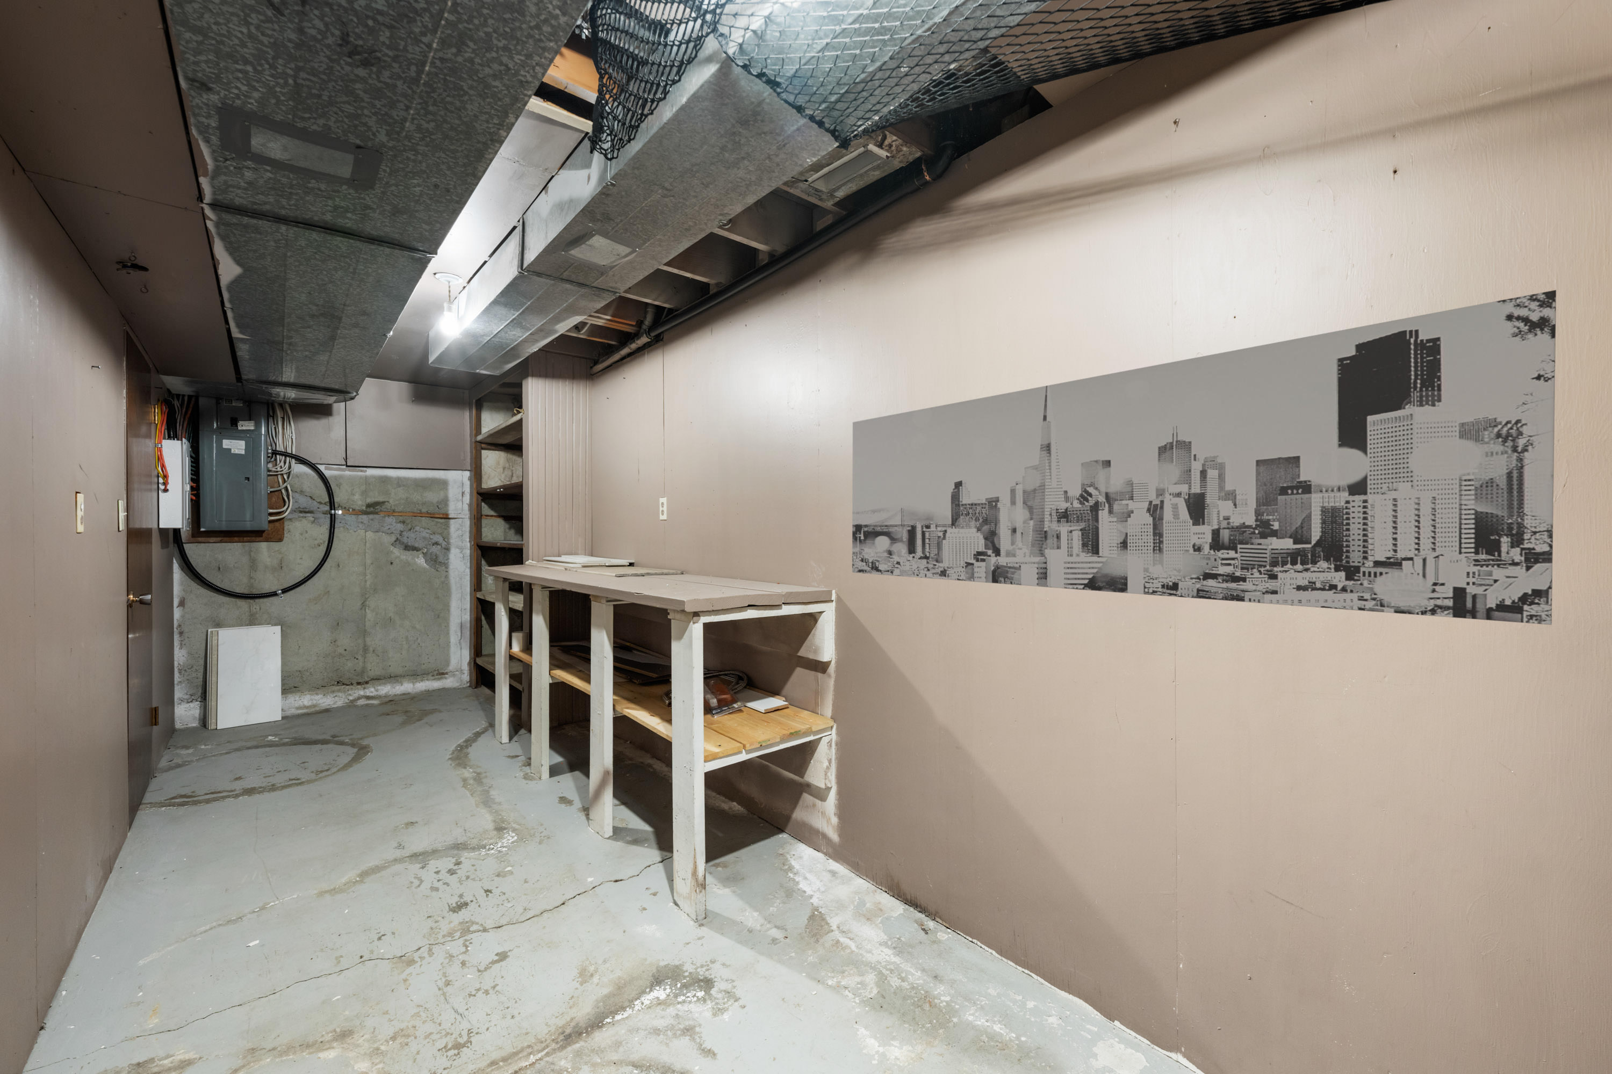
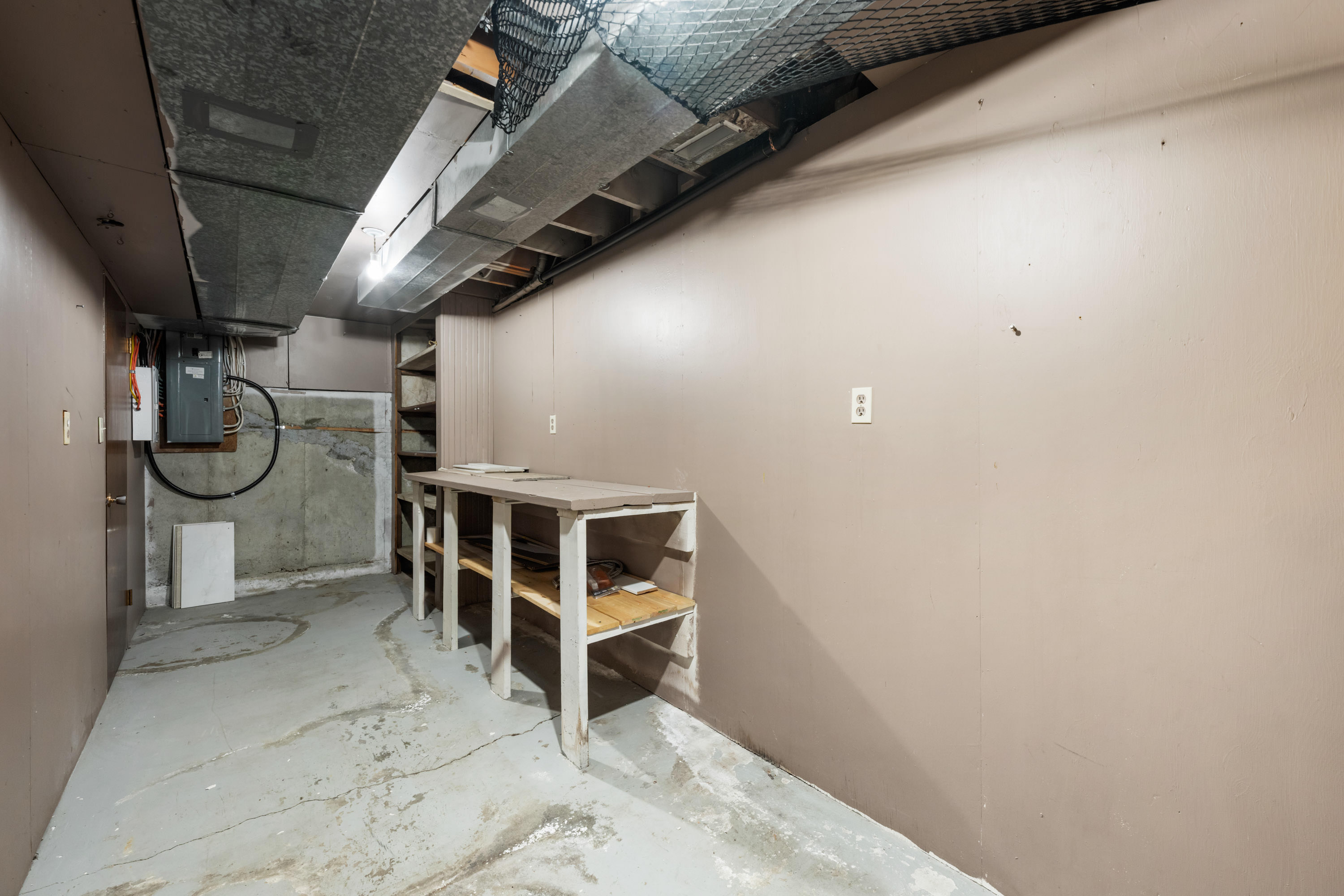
- wall art (1073, 485)
